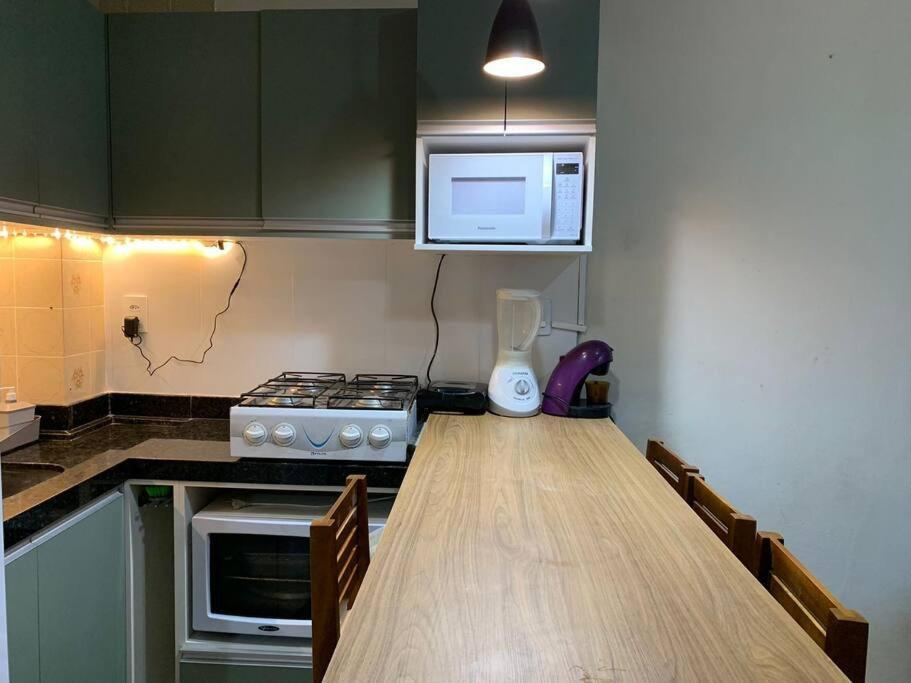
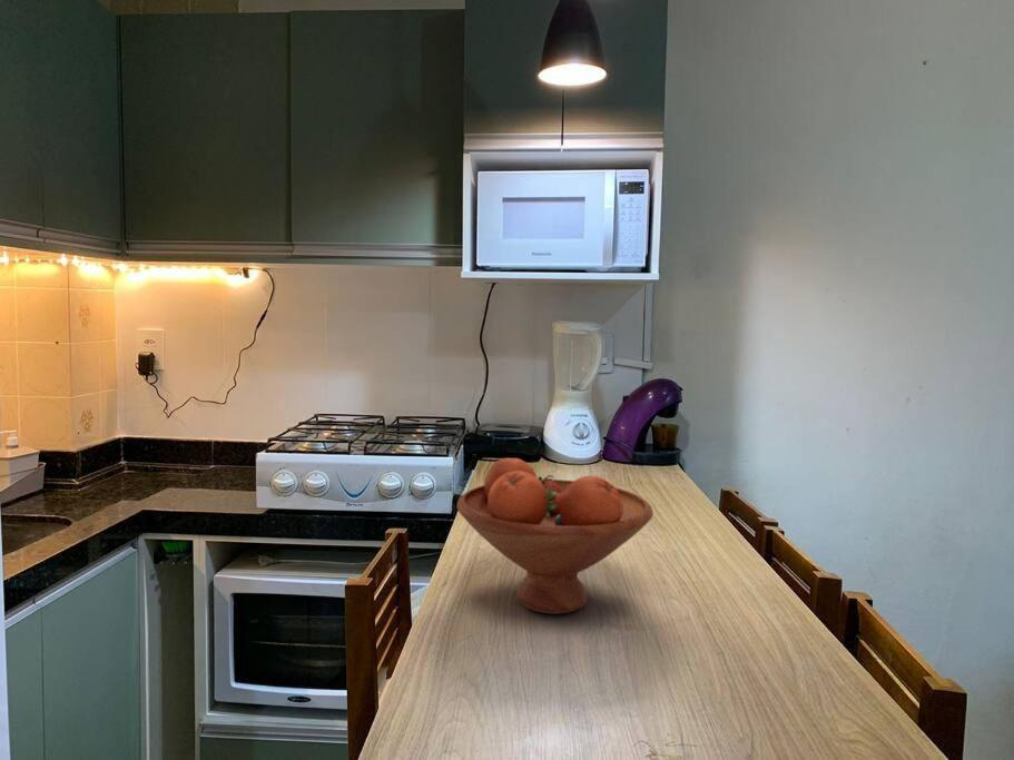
+ fruit bowl (553, 531)
